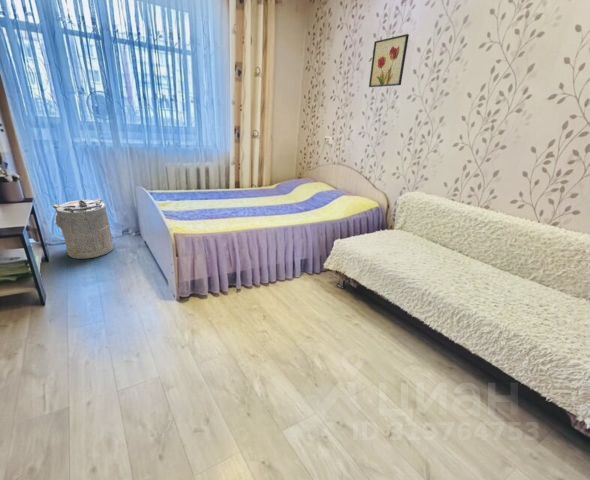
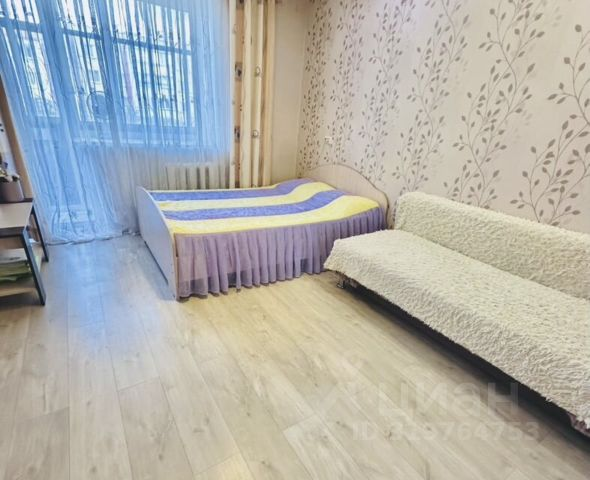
- laundry hamper (83, 226)
- wall art (387, 62)
